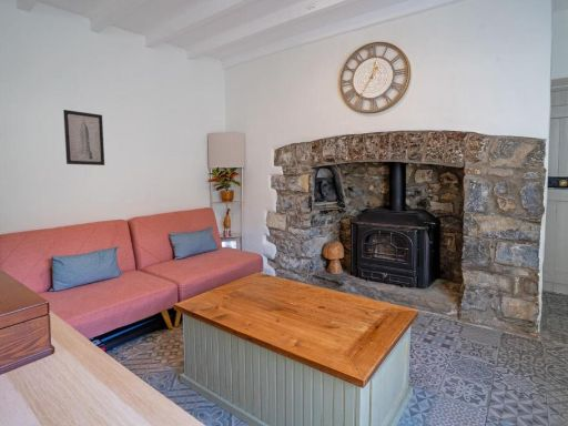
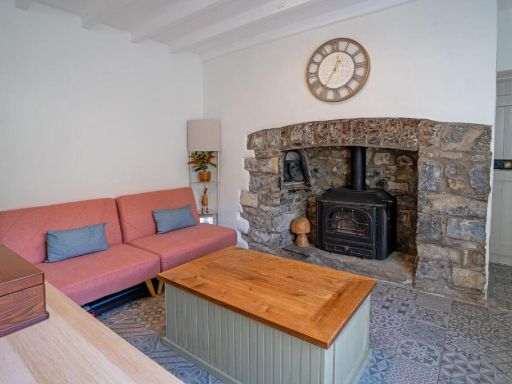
- wall art (84, 139)
